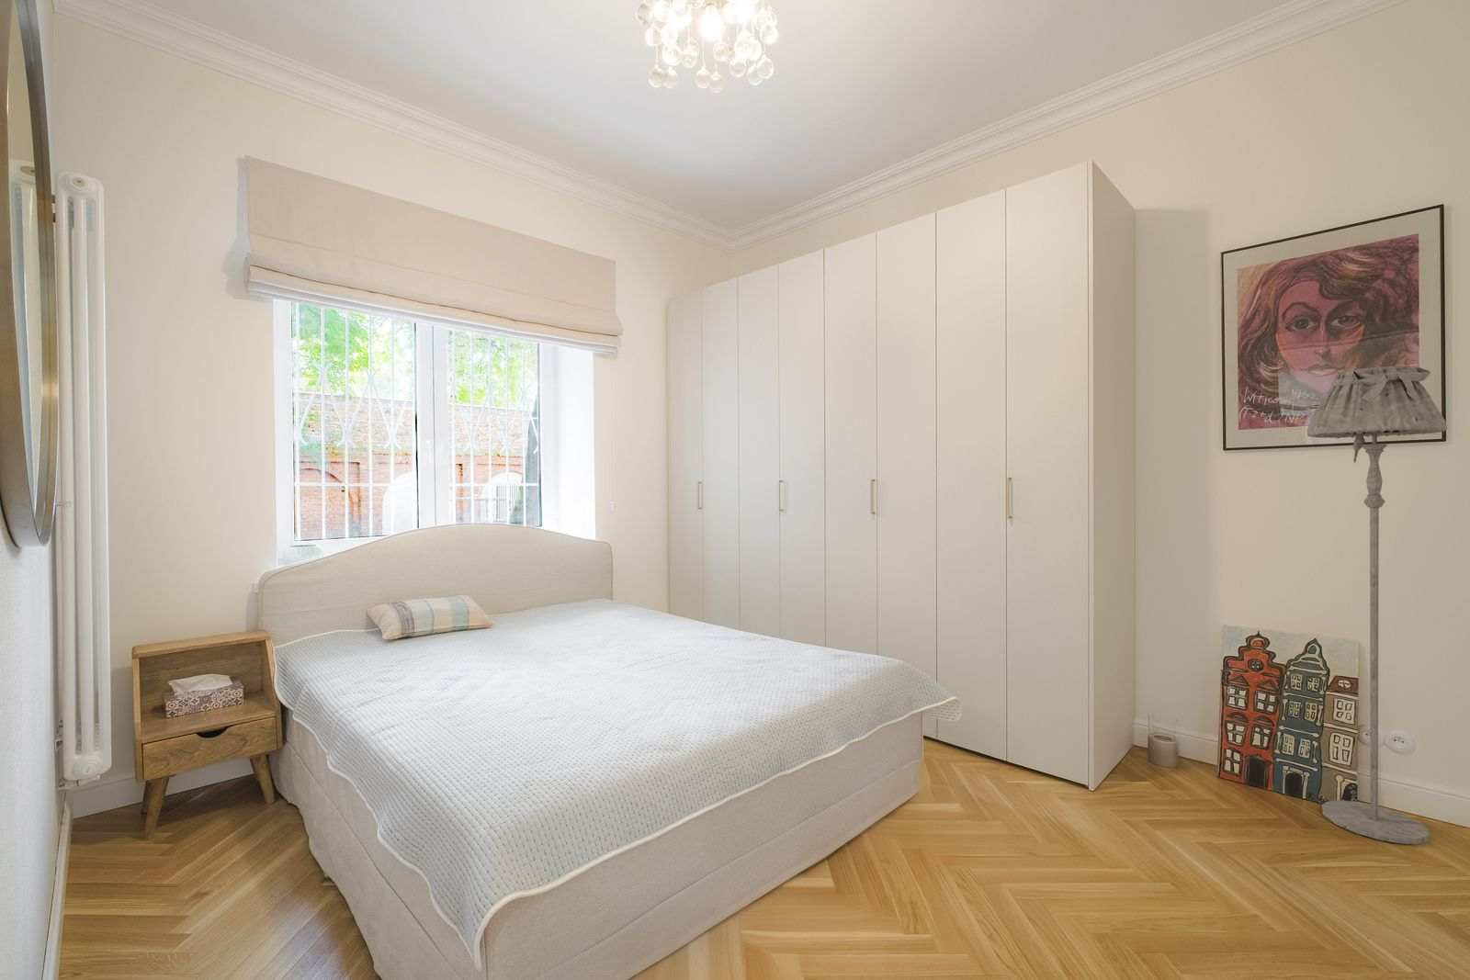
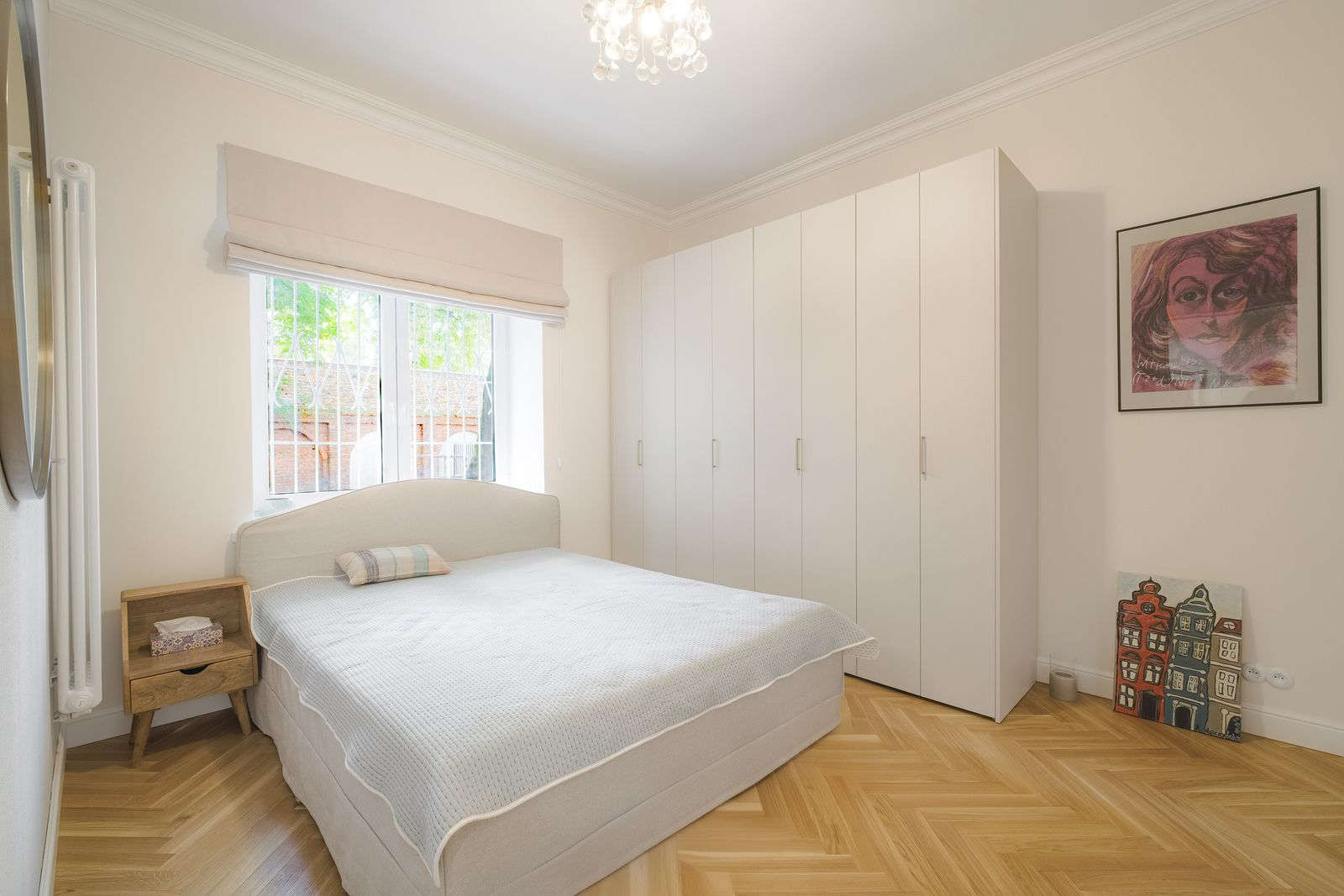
- floor lamp (1373, 597)
